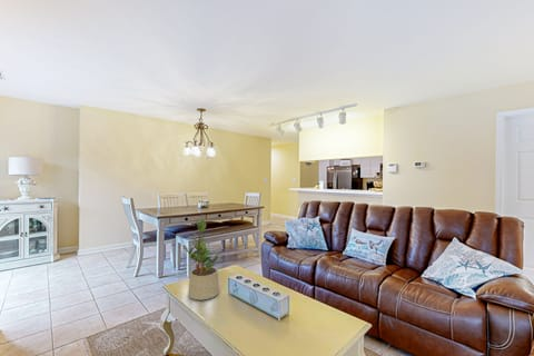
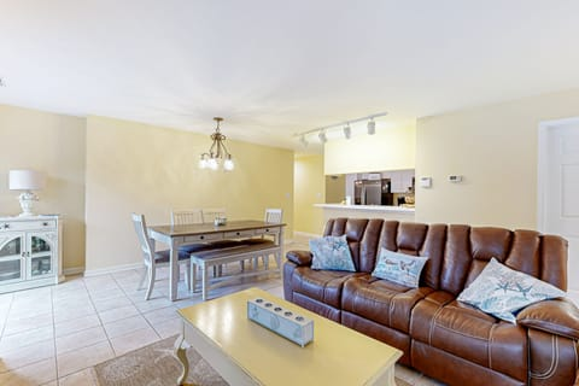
- potted plant (204, 257)
